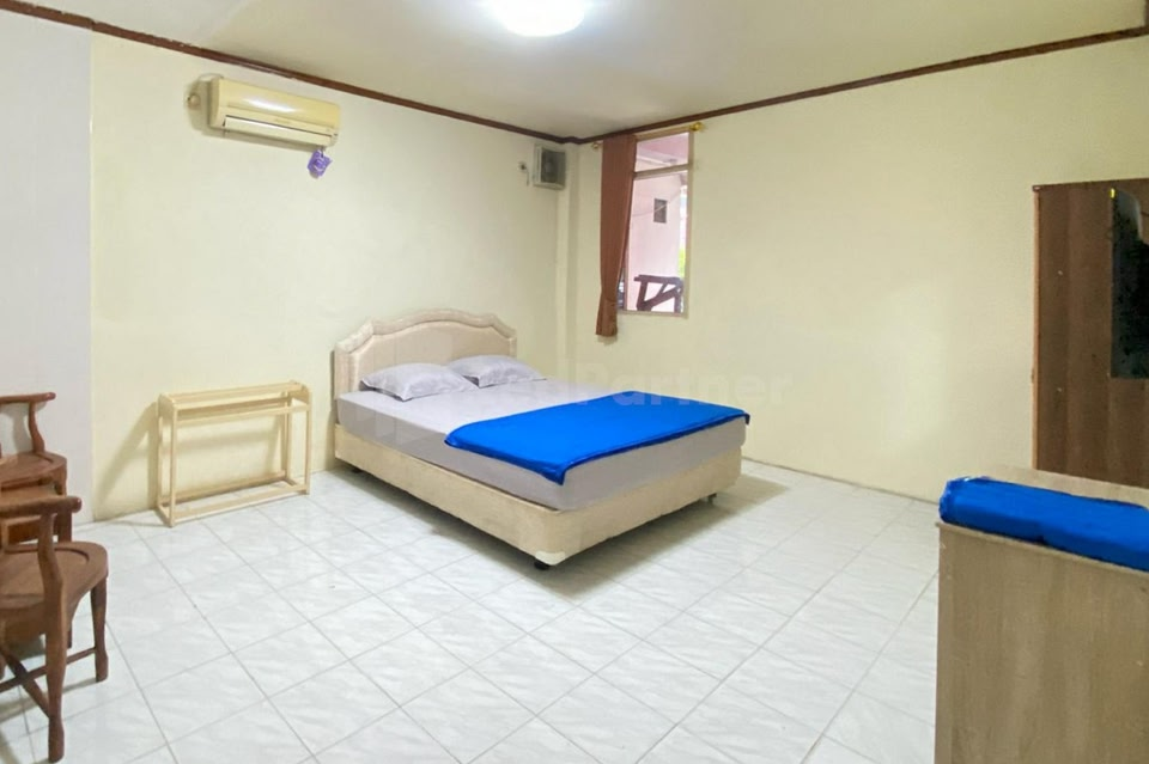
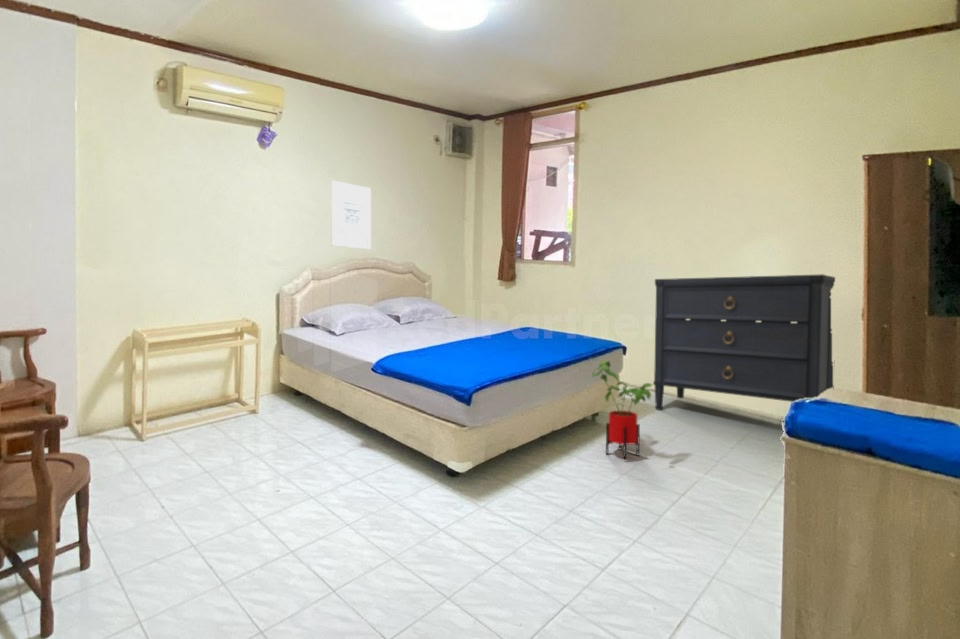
+ dresser (739, 348)
+ house plant (618, 408)
+ wall art (351, 216)
